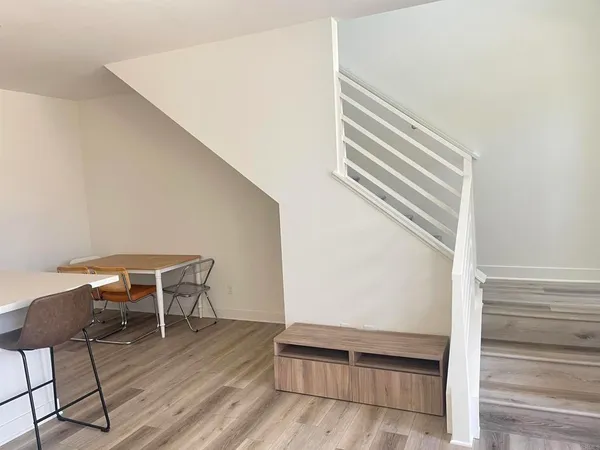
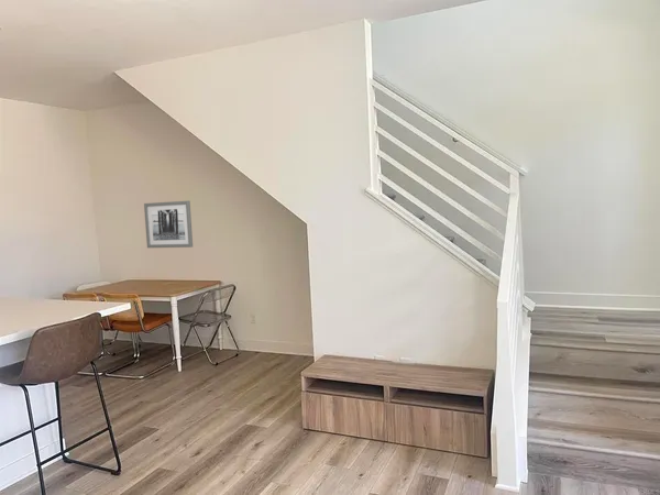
+ wall art (167, 224)
